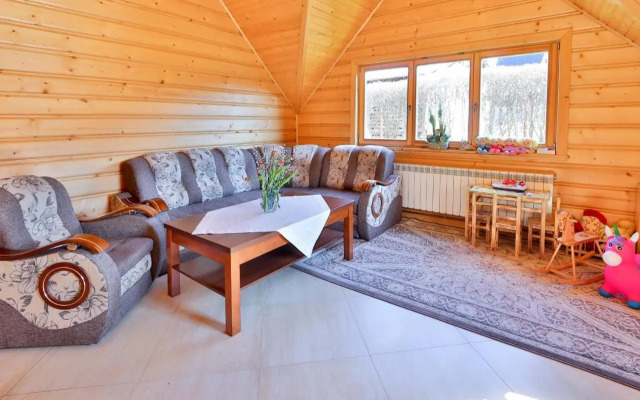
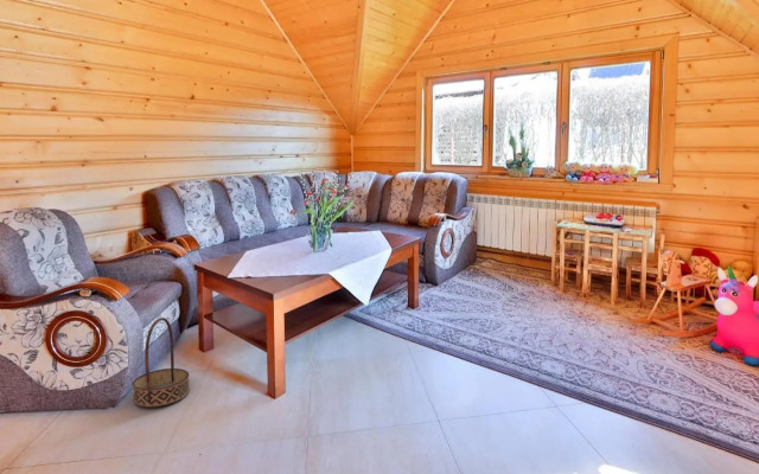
+ basket (171, 357)
